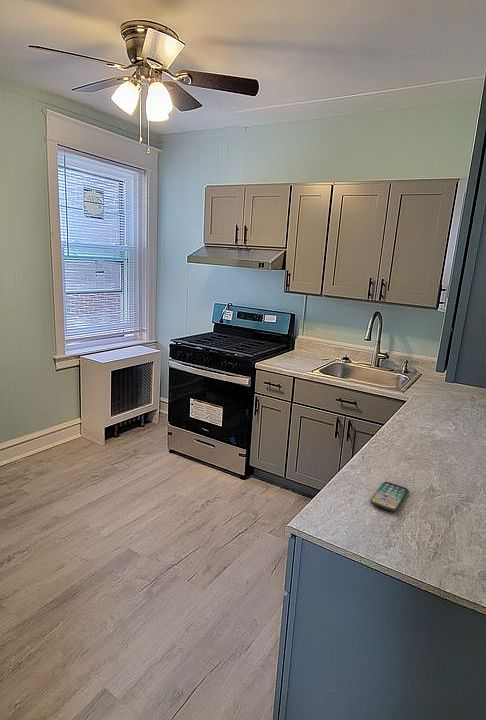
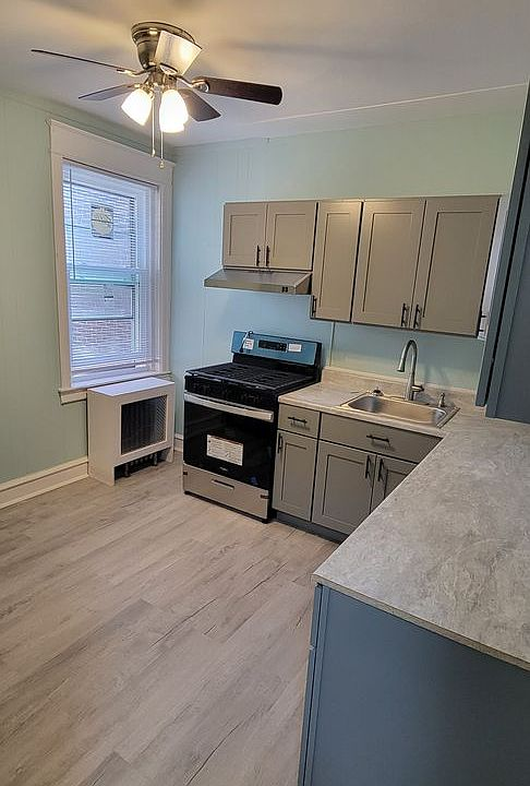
- smartphone (389, 495)
